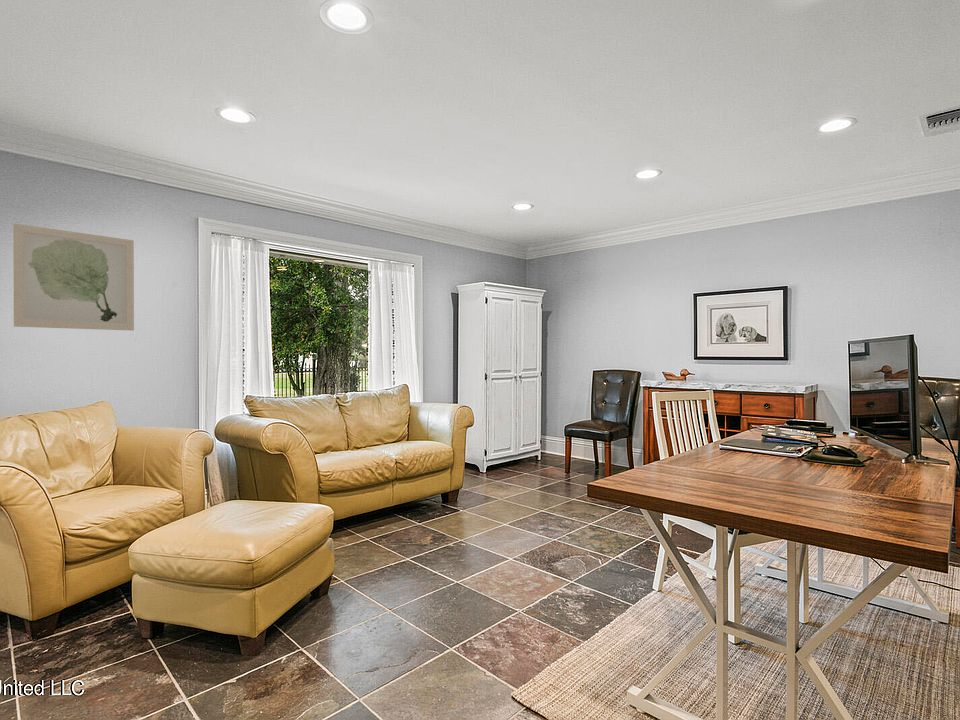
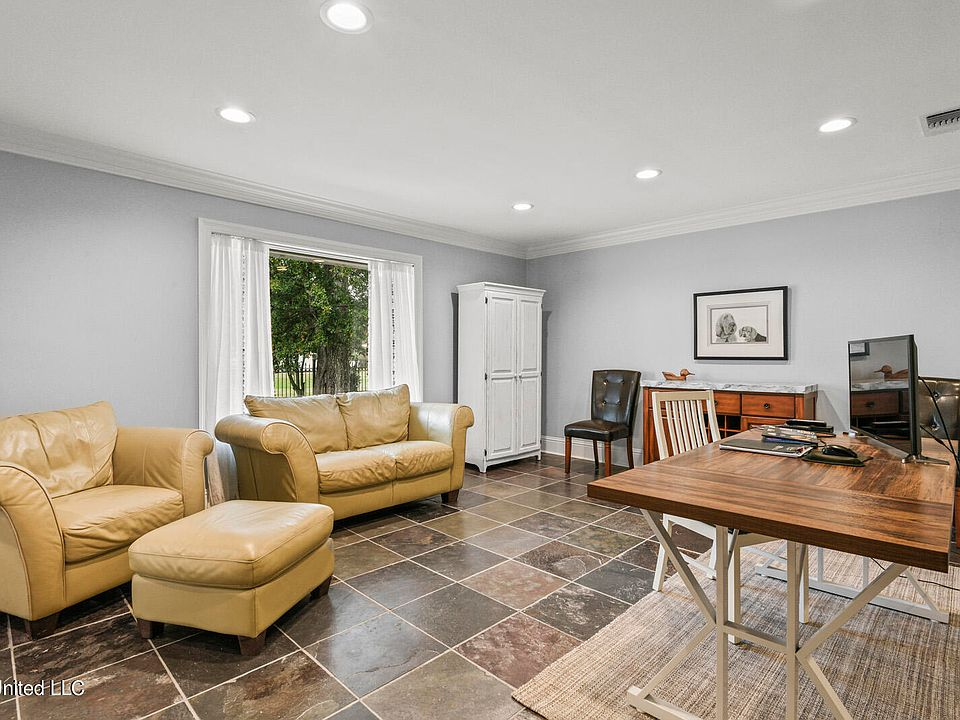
- wall art (77, 280)
